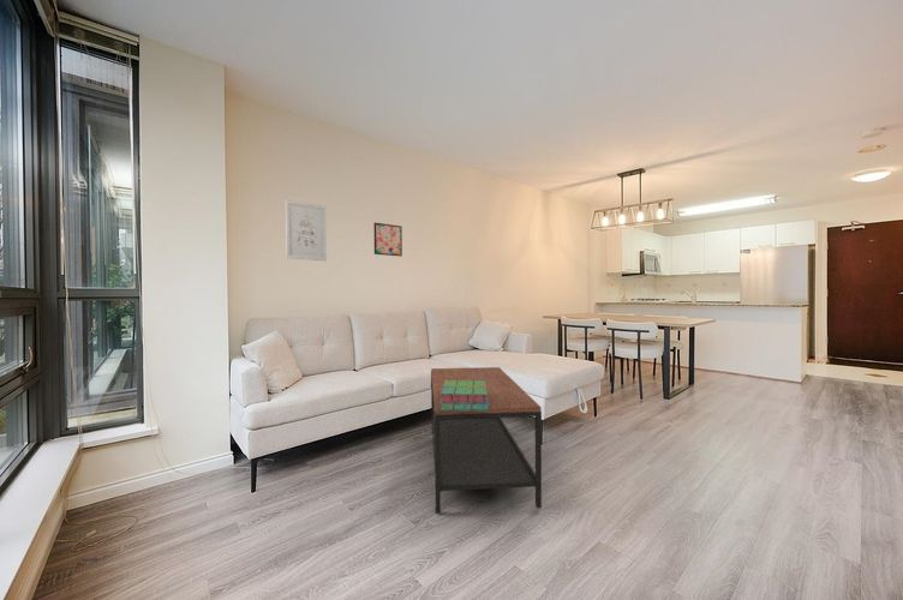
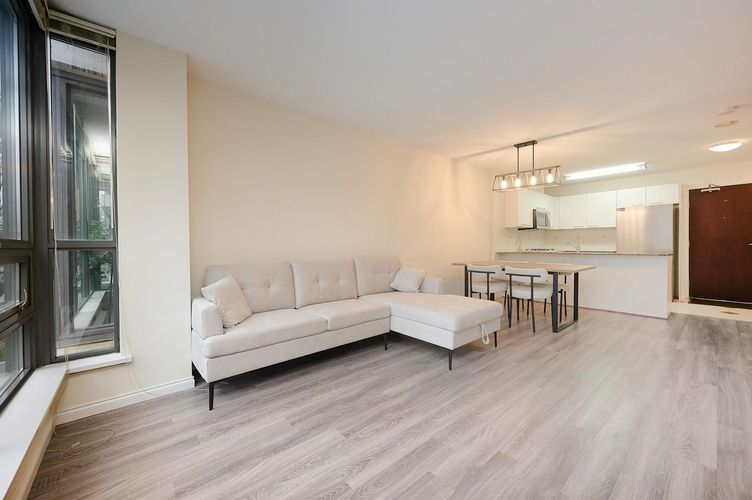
- wall art (306, 230)
- coffee table (474, 422)
- stack of books (465, 394)
- wall art (388, 239)
